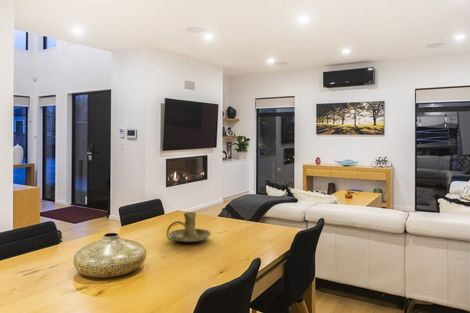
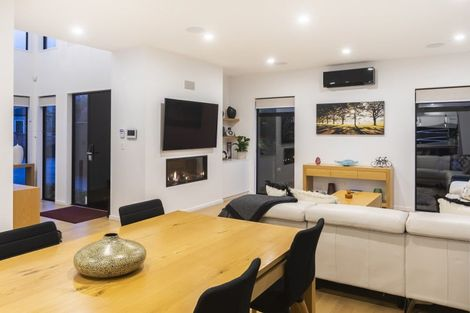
- candle holder (186, 227)
